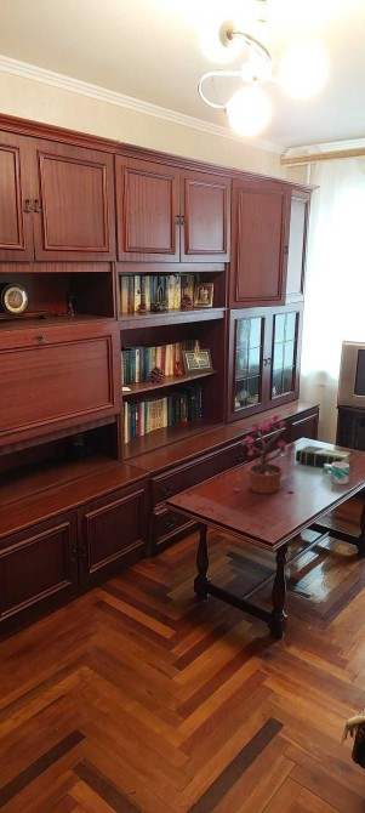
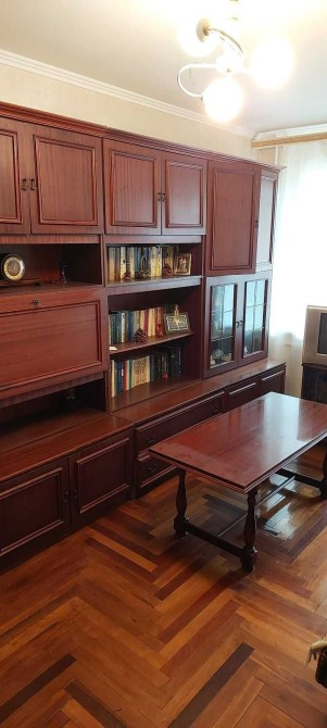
- potted plant (262, 453)
- notebook (323, 456)
- mug (336, 471)
